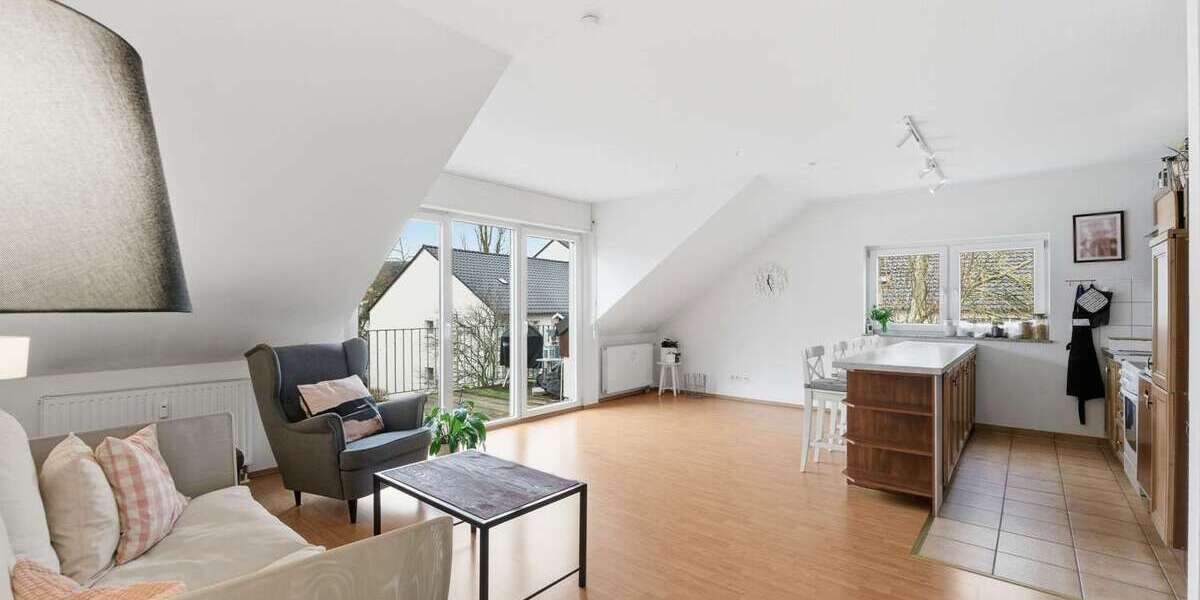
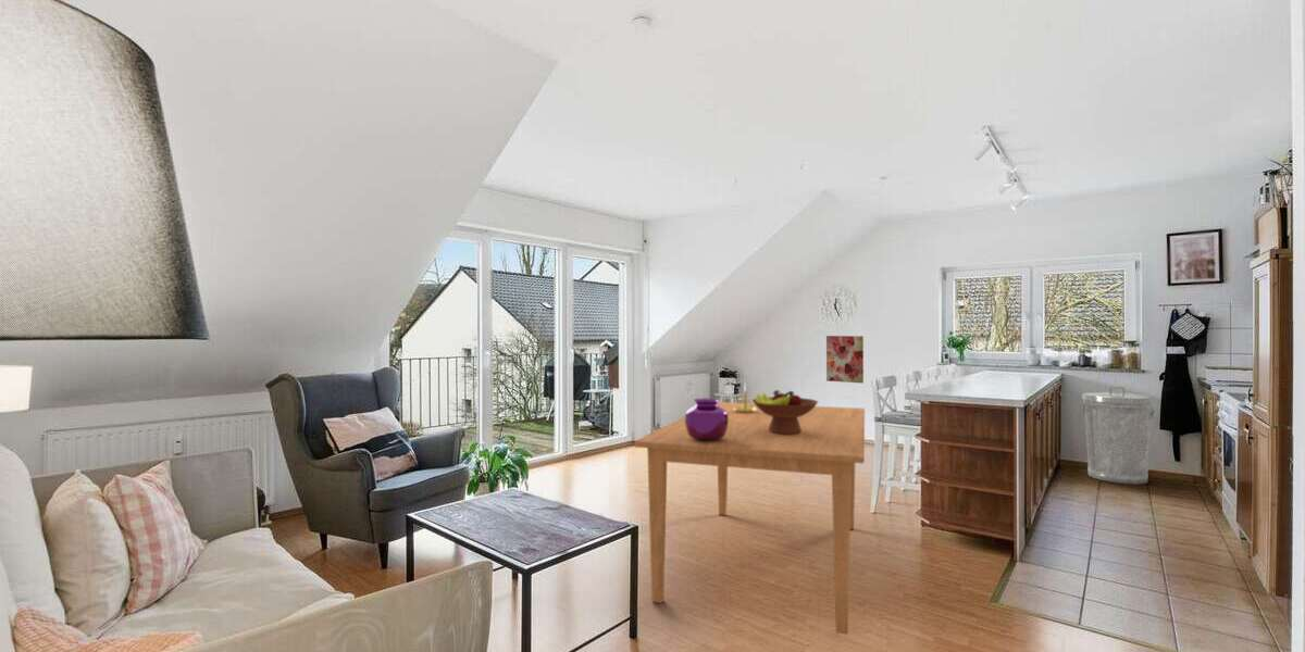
+ wall art (844, 359)
+ candle holder (745, 397)
+ dining table (768, 469)
+ vase (706, 418)
+ fruit bowl (784, 410)
+ trash can (1117, 432)
